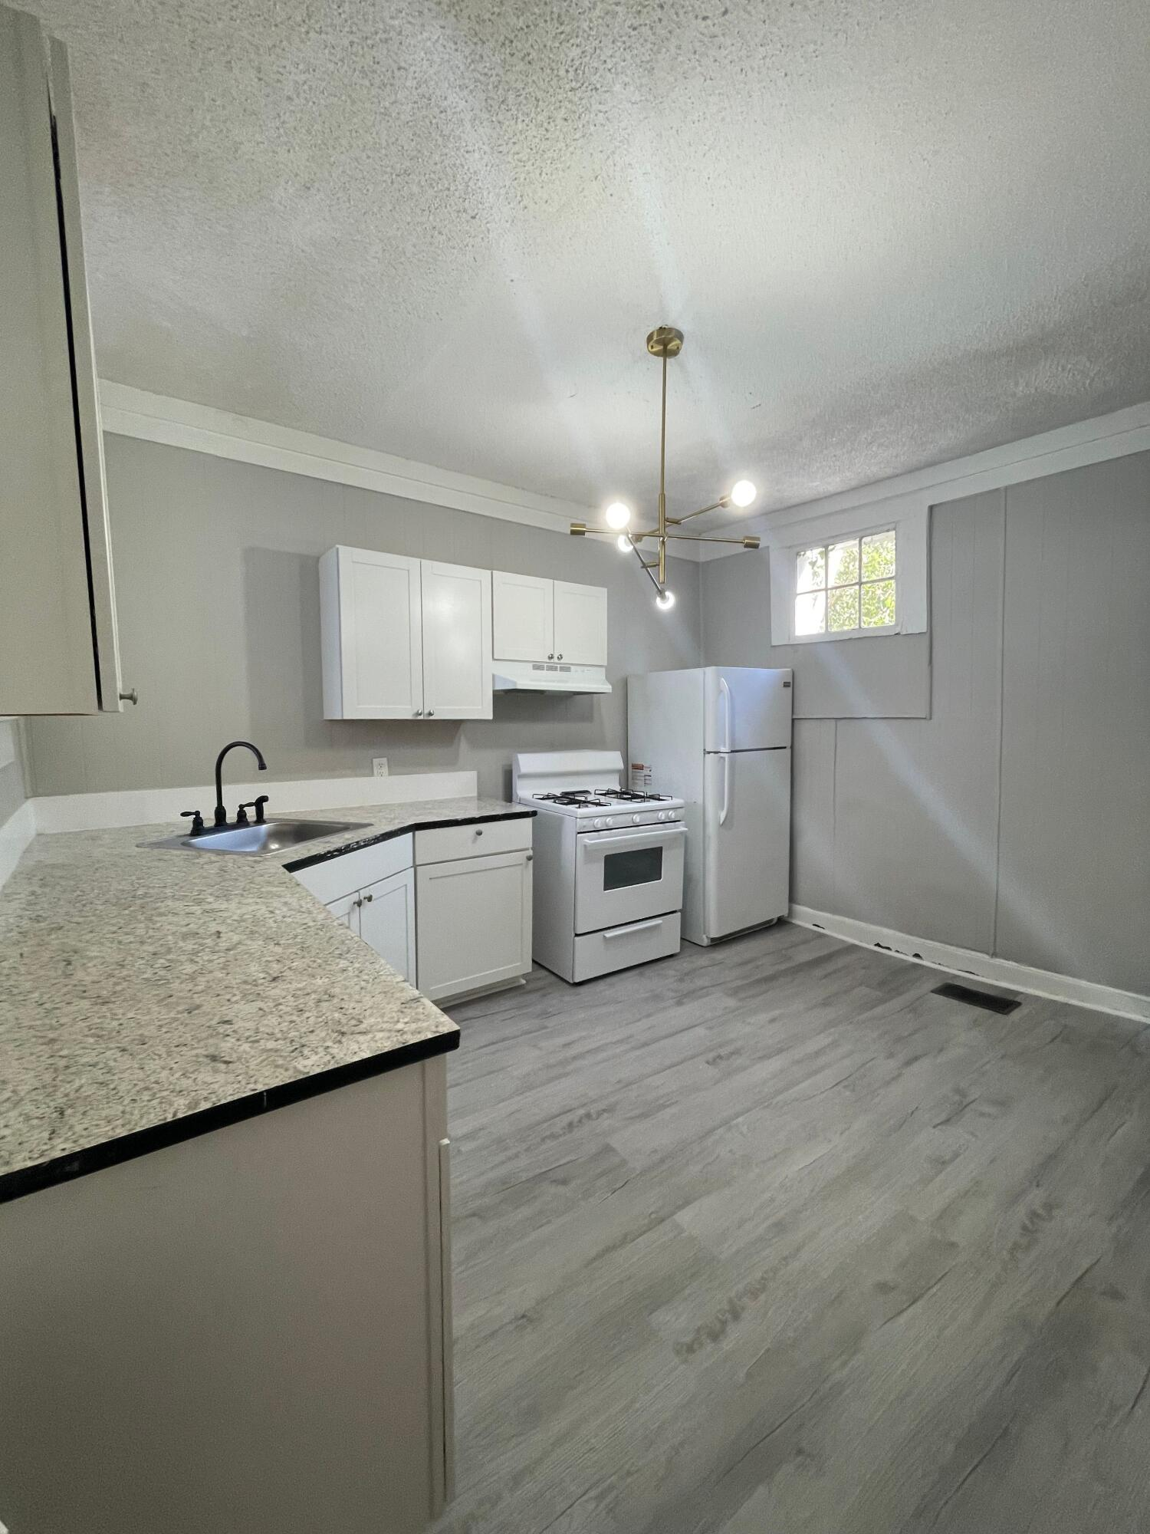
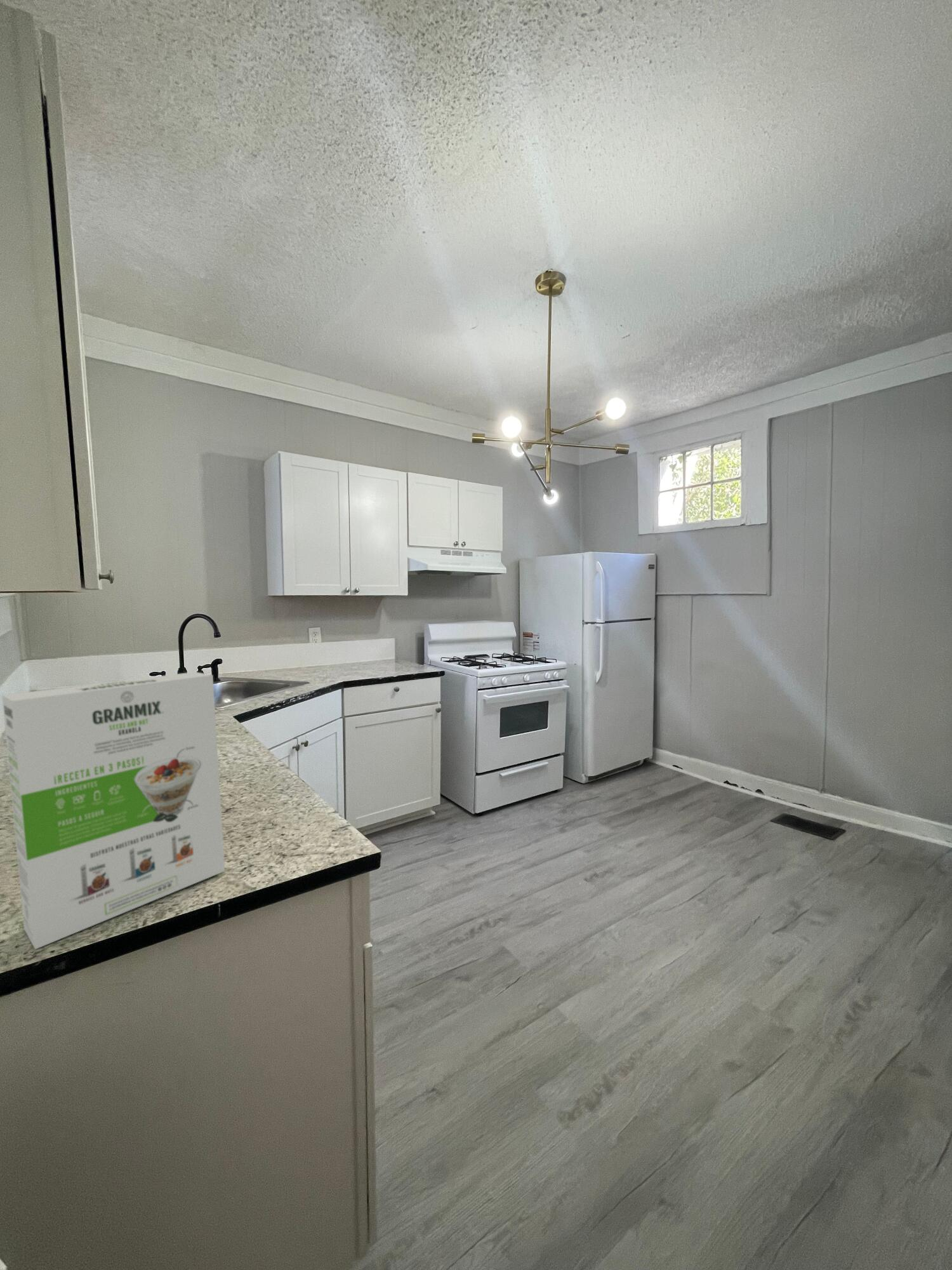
+ cereal box (125, 792)
